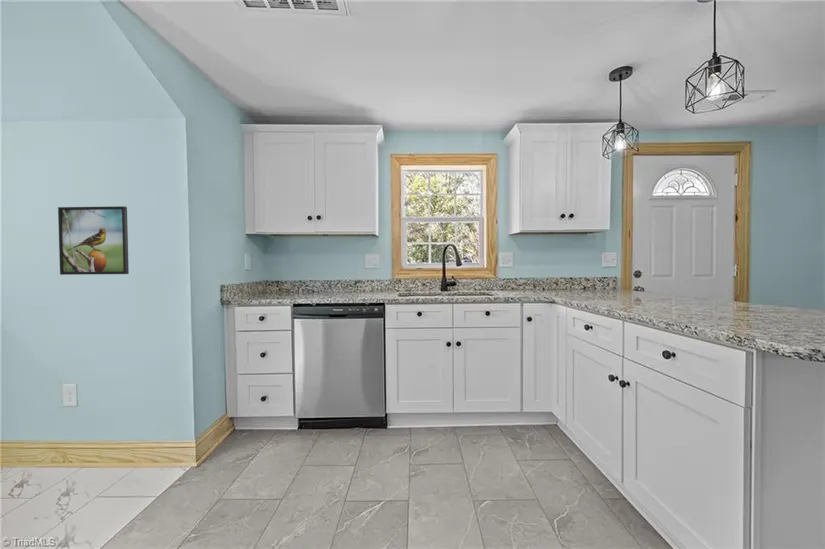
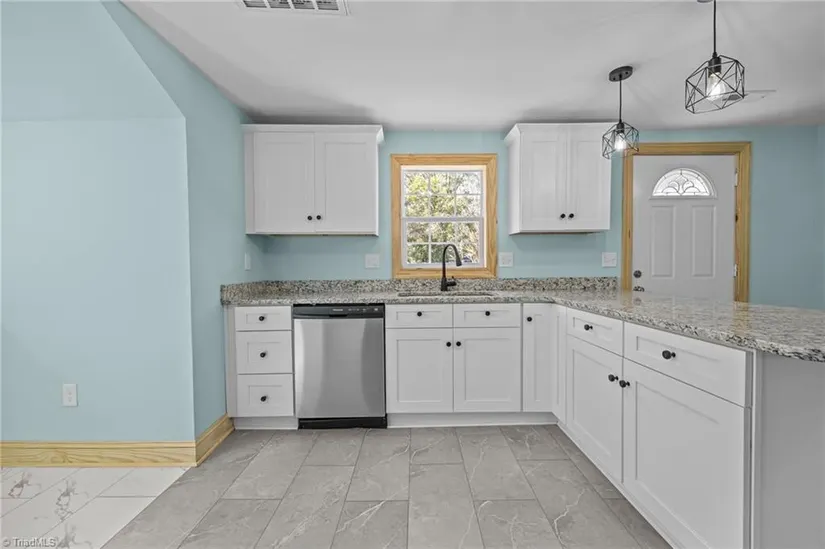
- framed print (93, 240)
